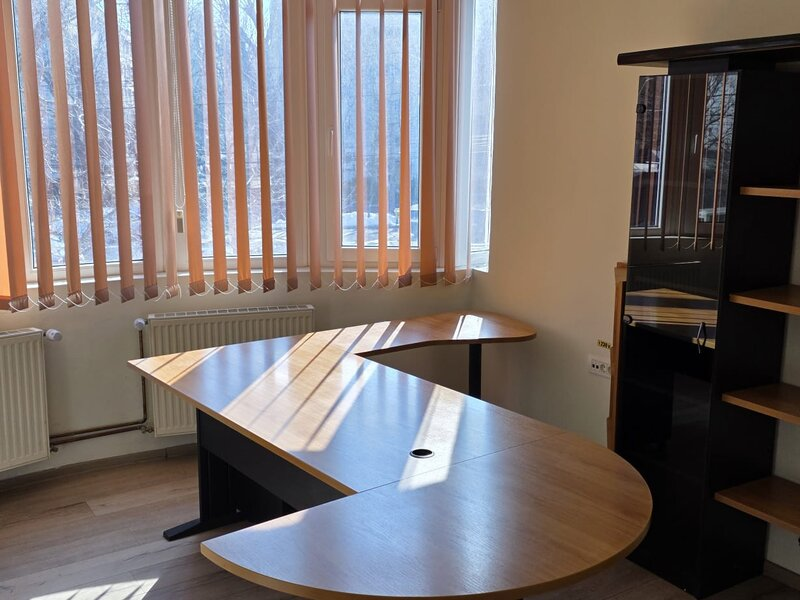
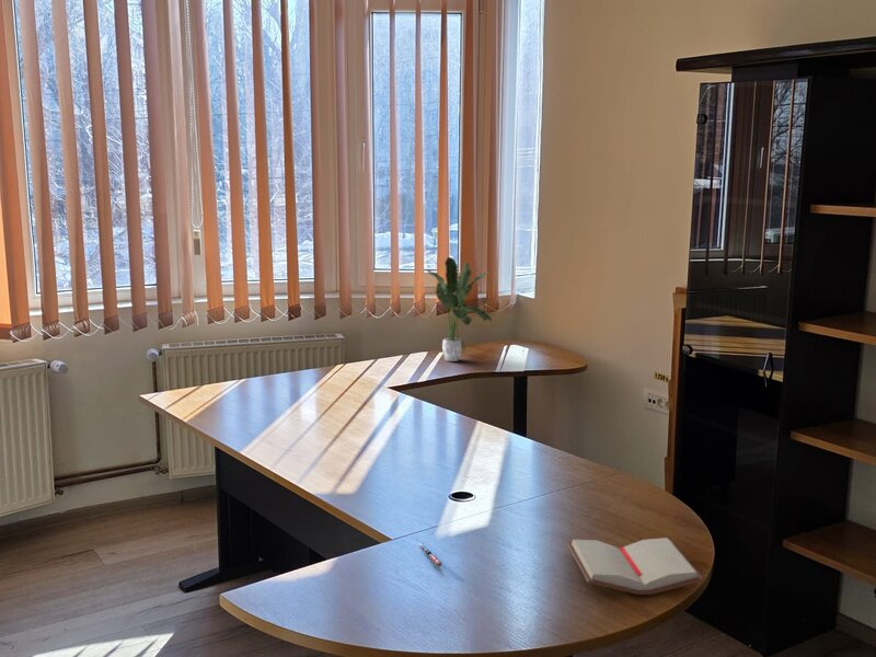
+ paperback book (631, 564)
+ potted plant (459, 309)
+ pen (429, 553)
